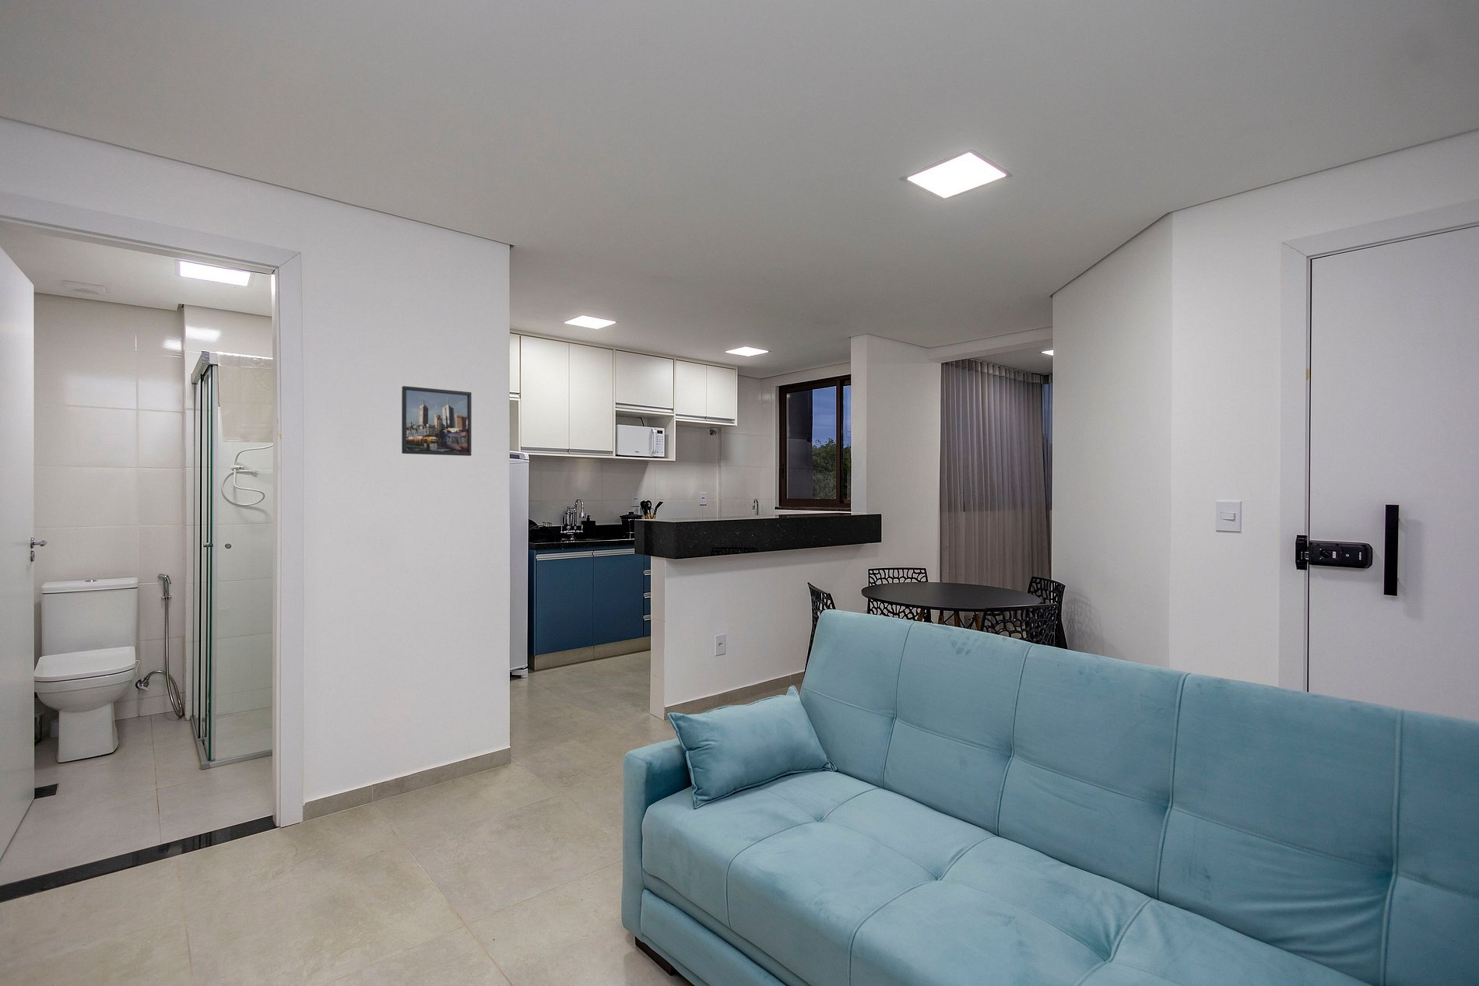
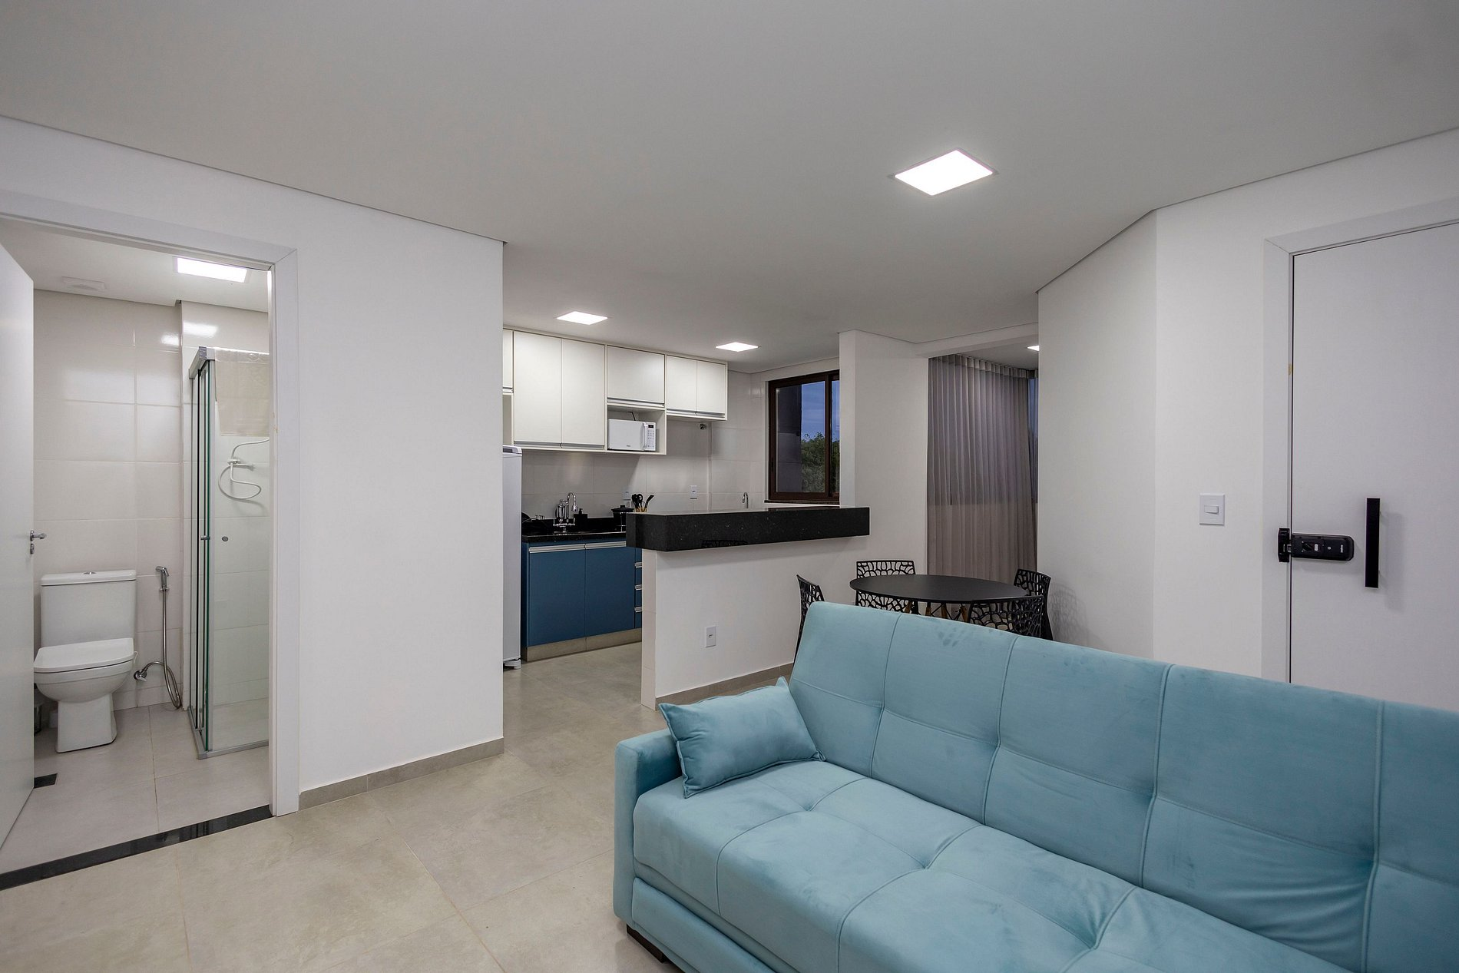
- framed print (438, 421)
